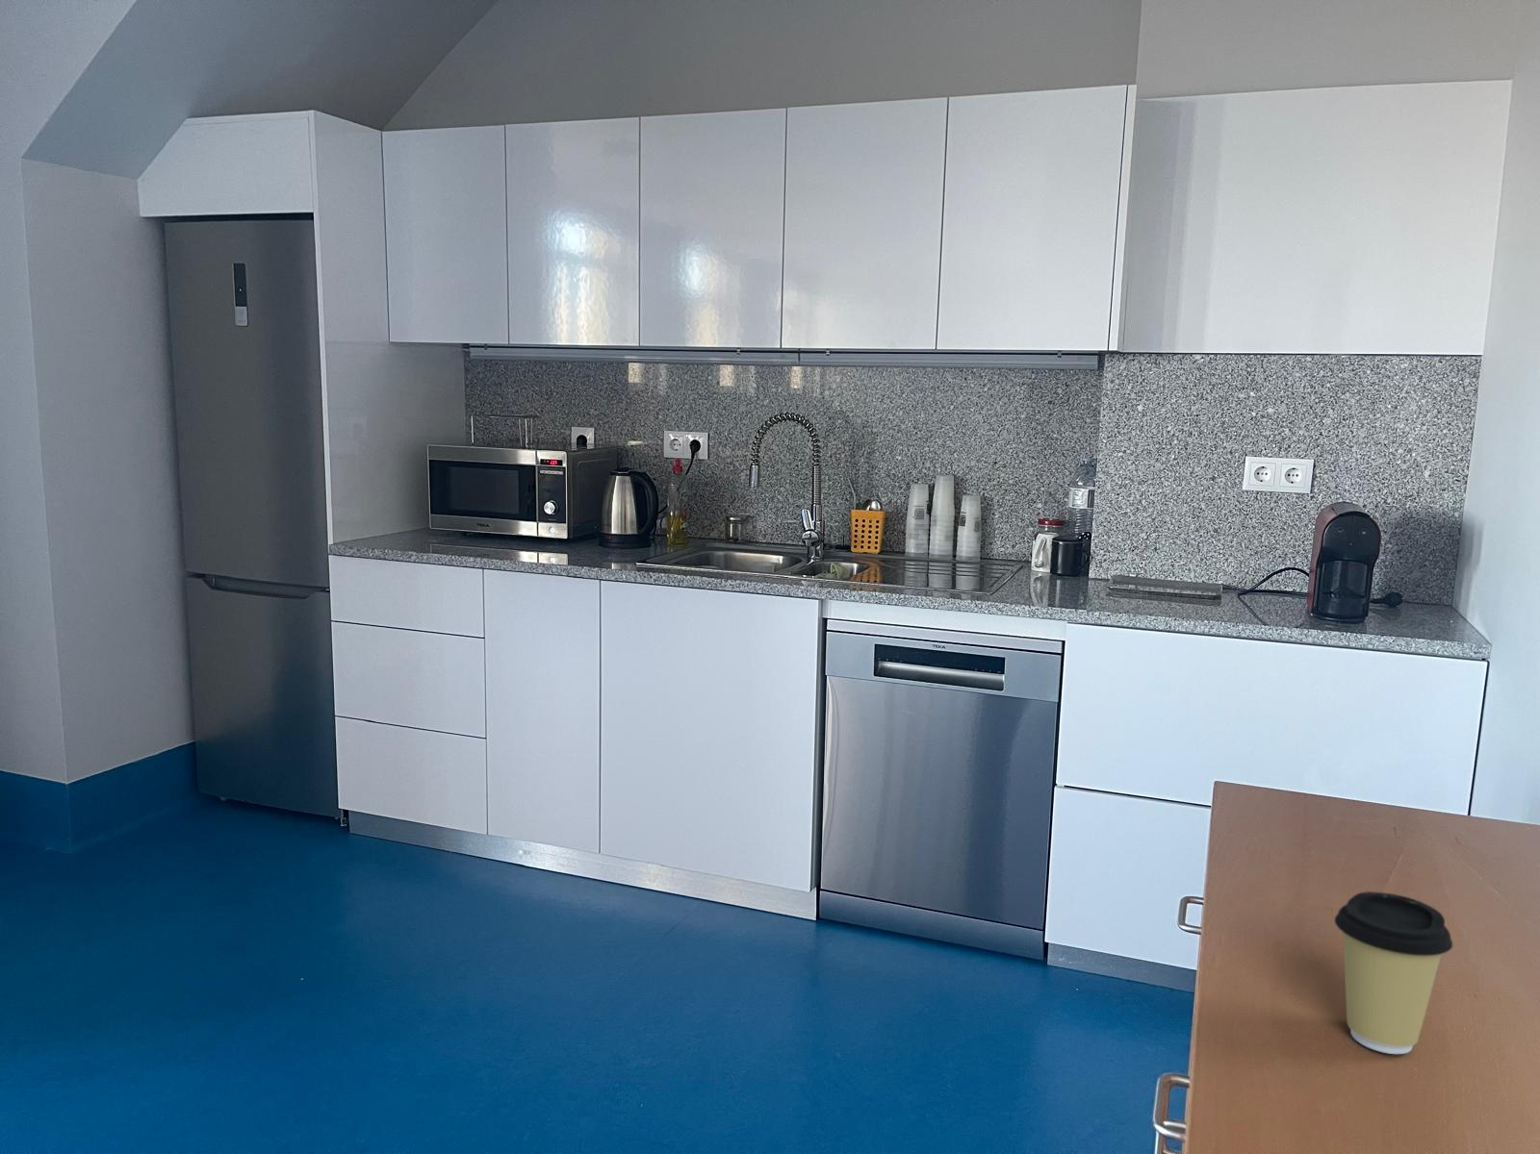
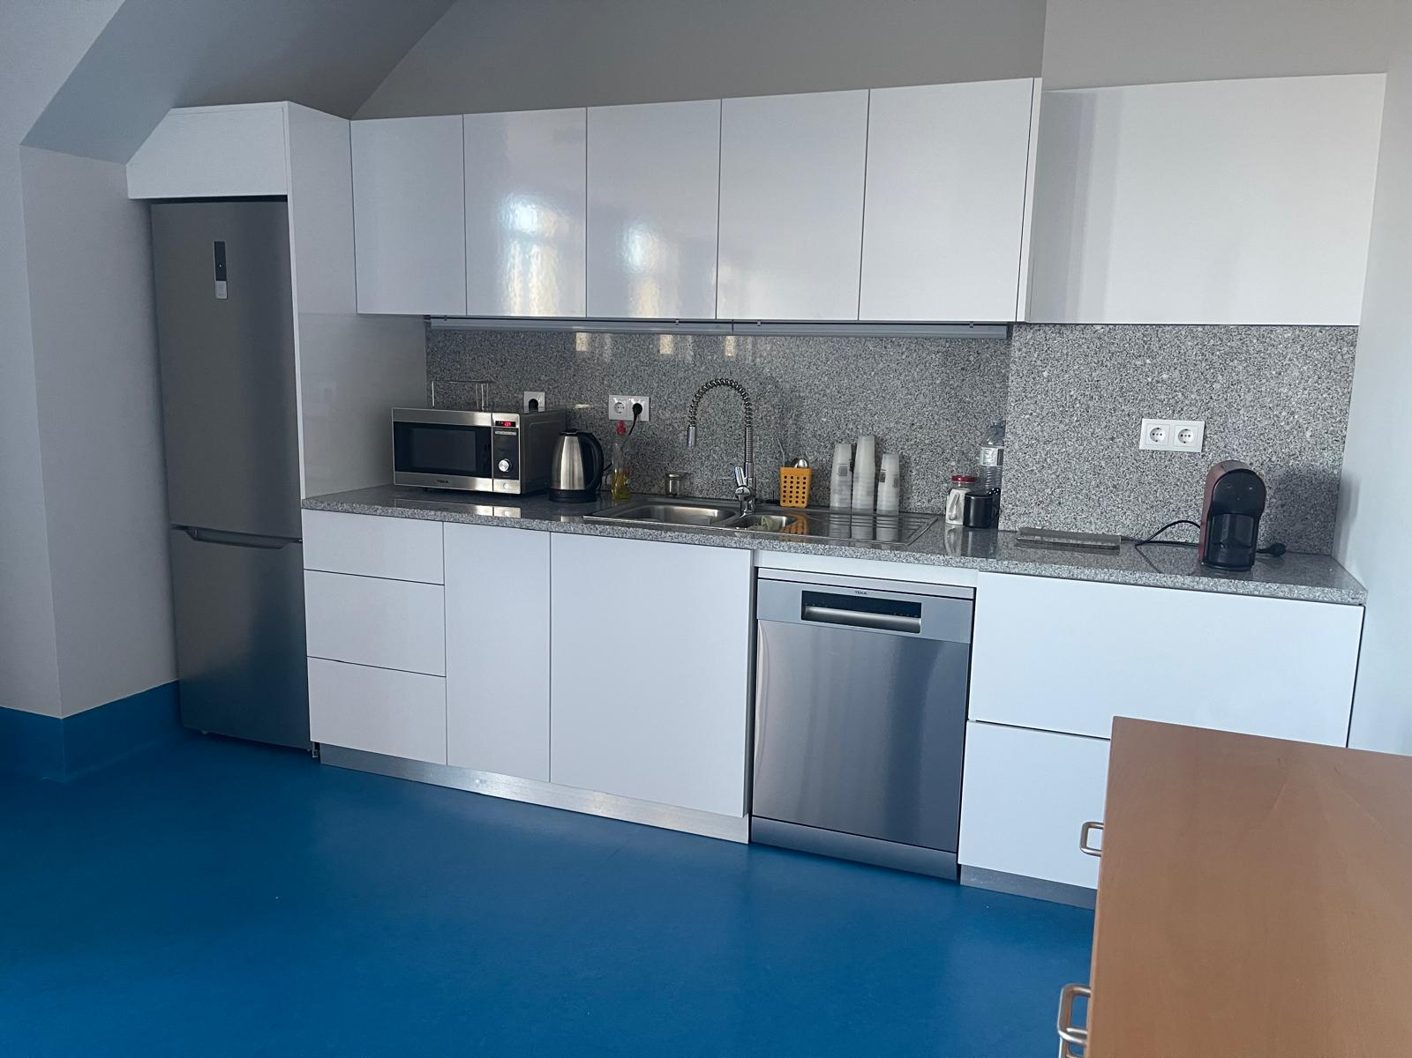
- coffee cup (1387, 975)
